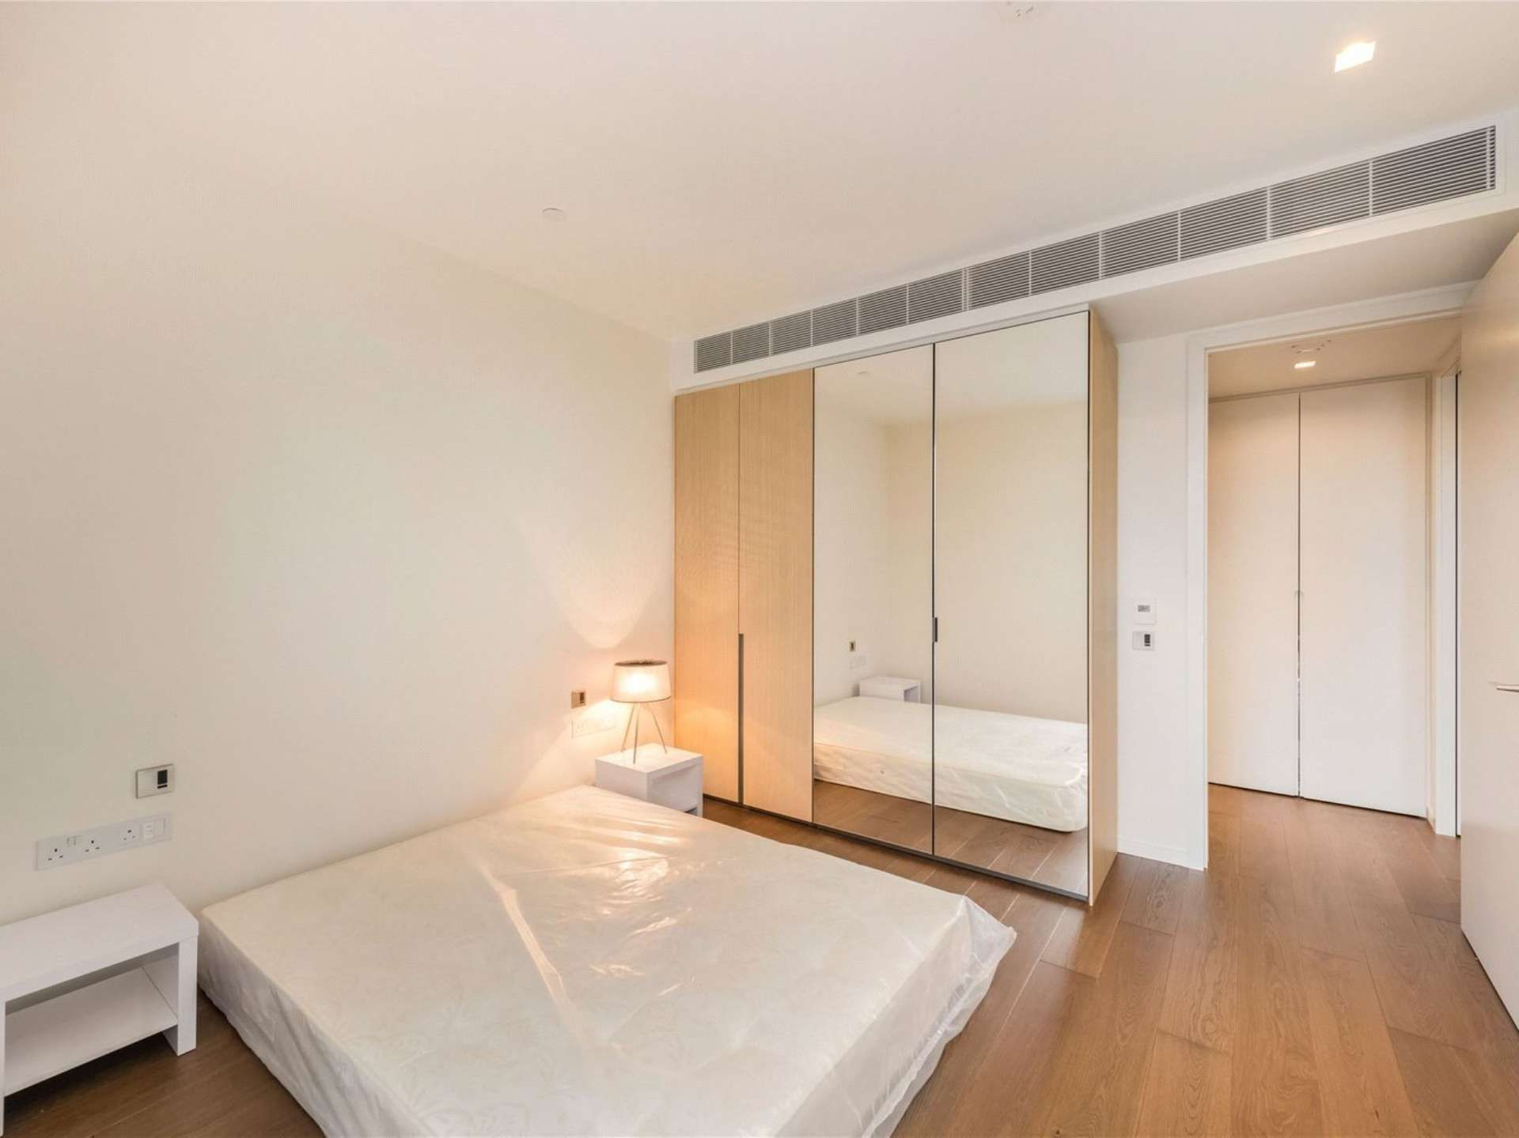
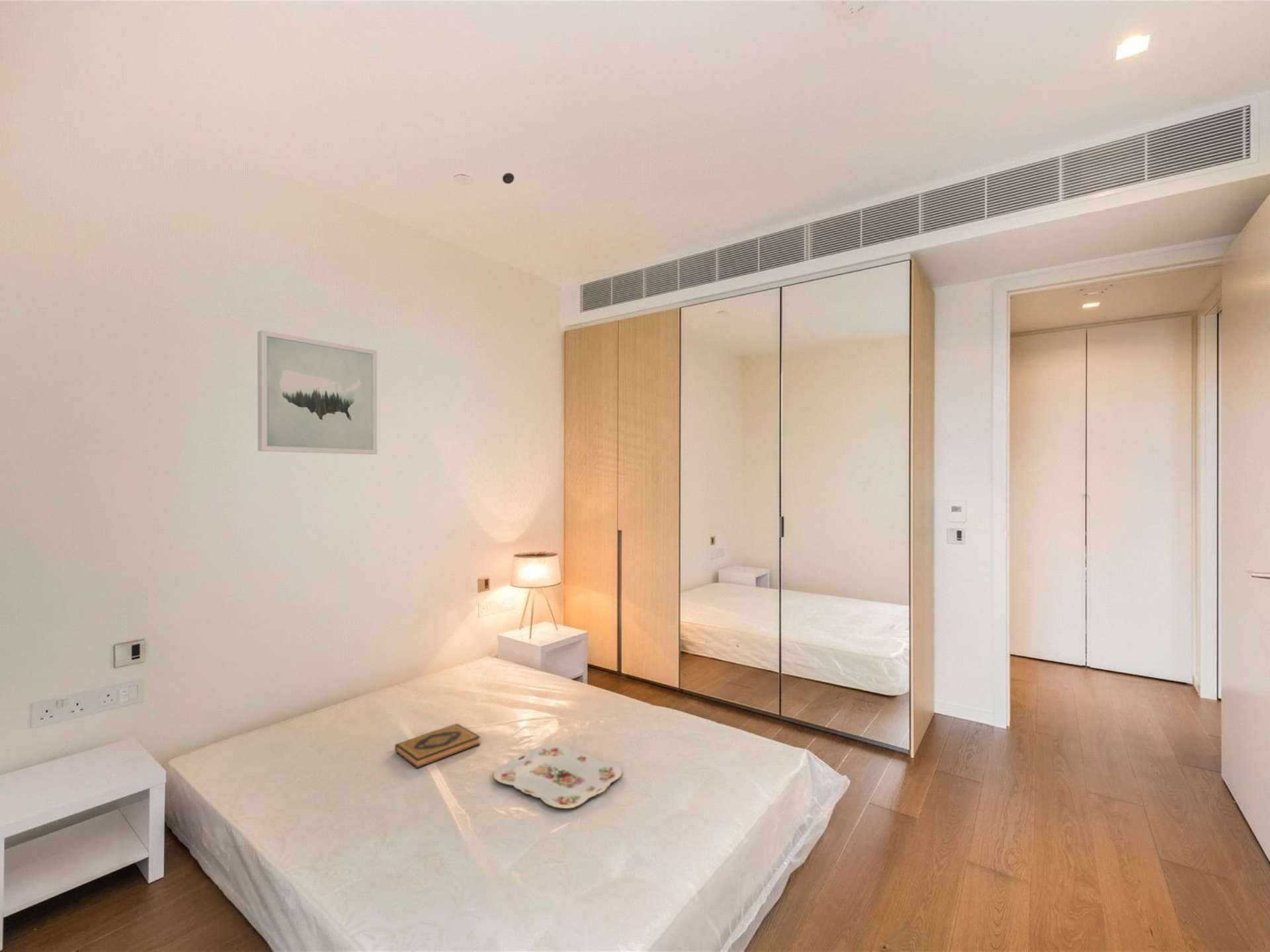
+ smoke detector (508, 178)
+ wall art (321, 397)
+ serving tray (558, 774)
+ hardback book (438, 744)
